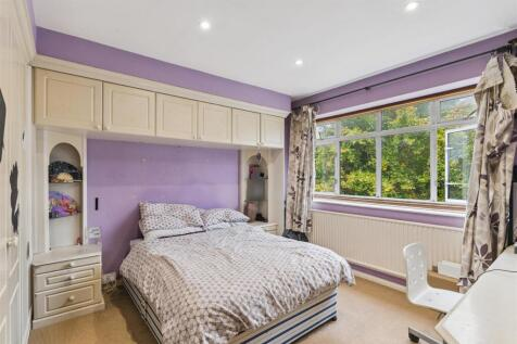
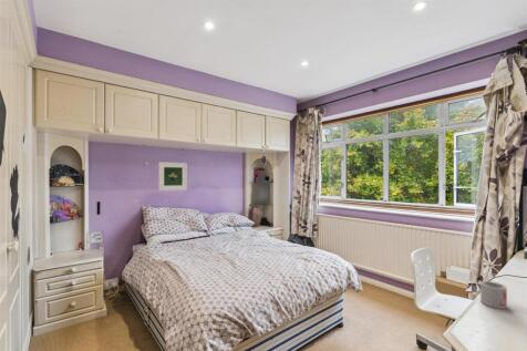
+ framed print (173, 176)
+ mug (494, 293)
